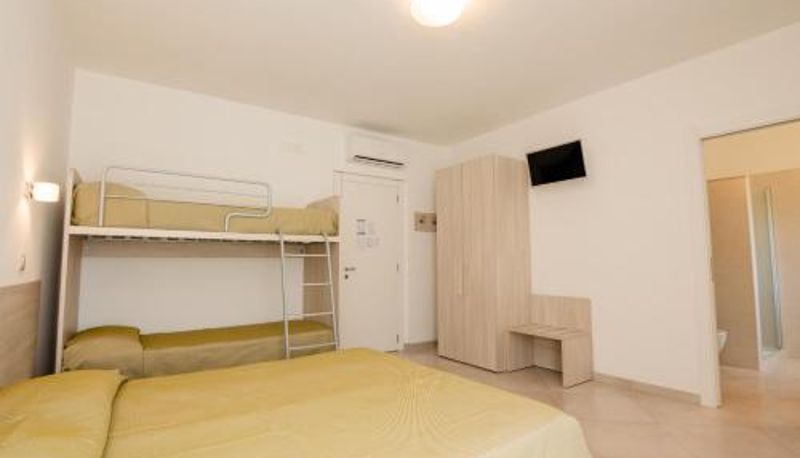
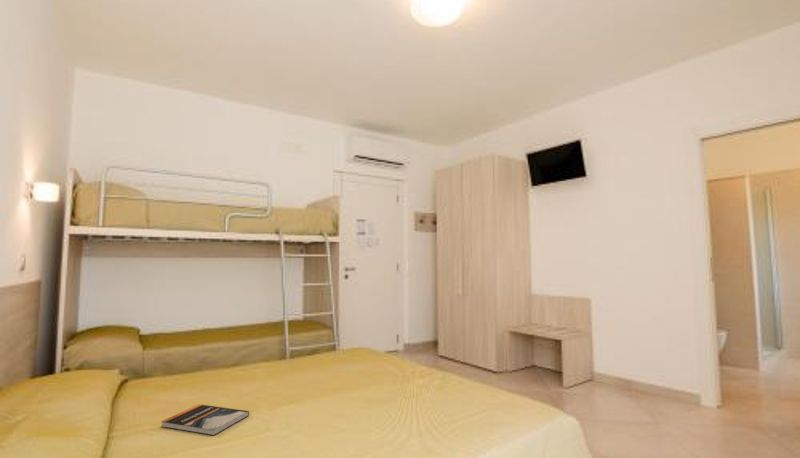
+ book (206, 418)
